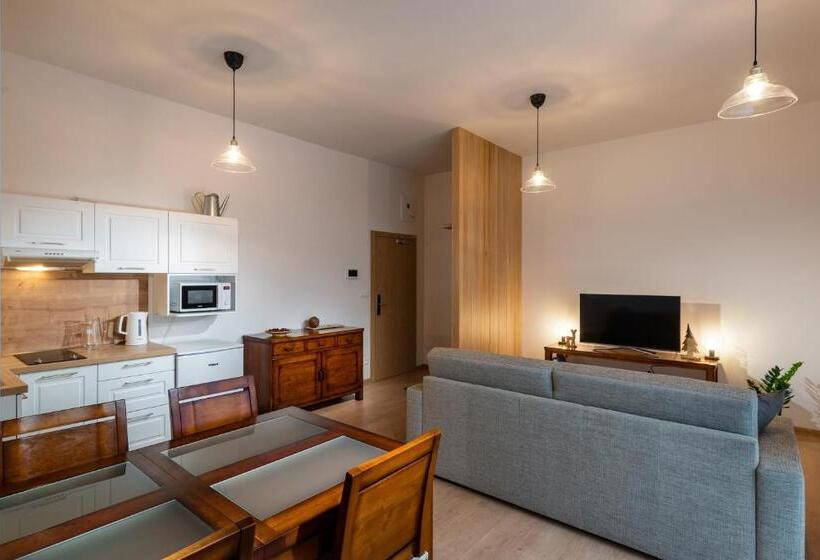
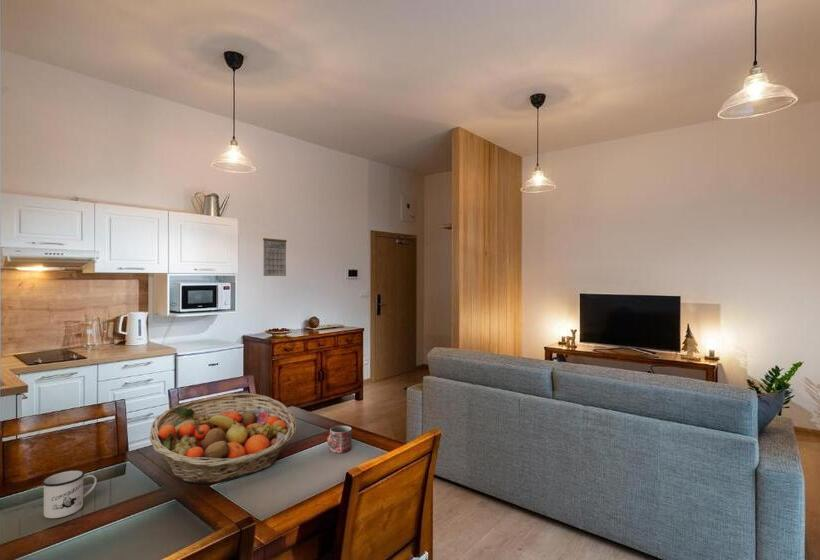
+ calendar (275, 253)
+ mug (337, 439)
+ mug (70, 491)
+ fruit basket (227, 434)
